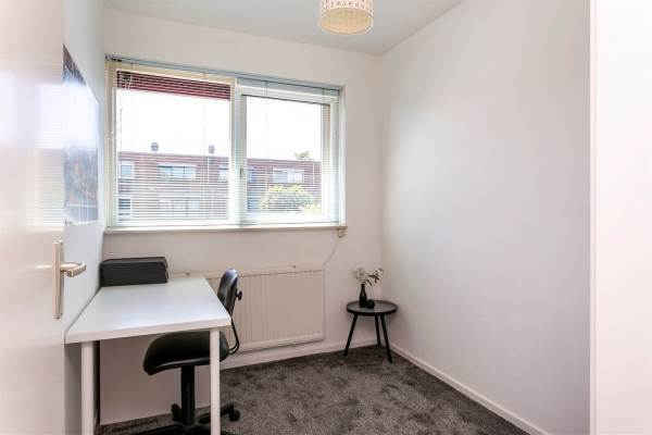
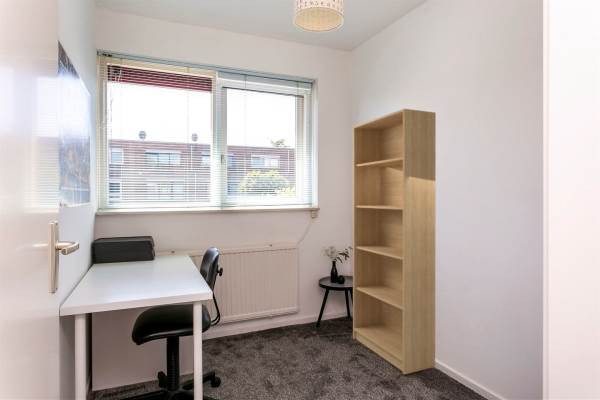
+ bookshelf (390, 236)
